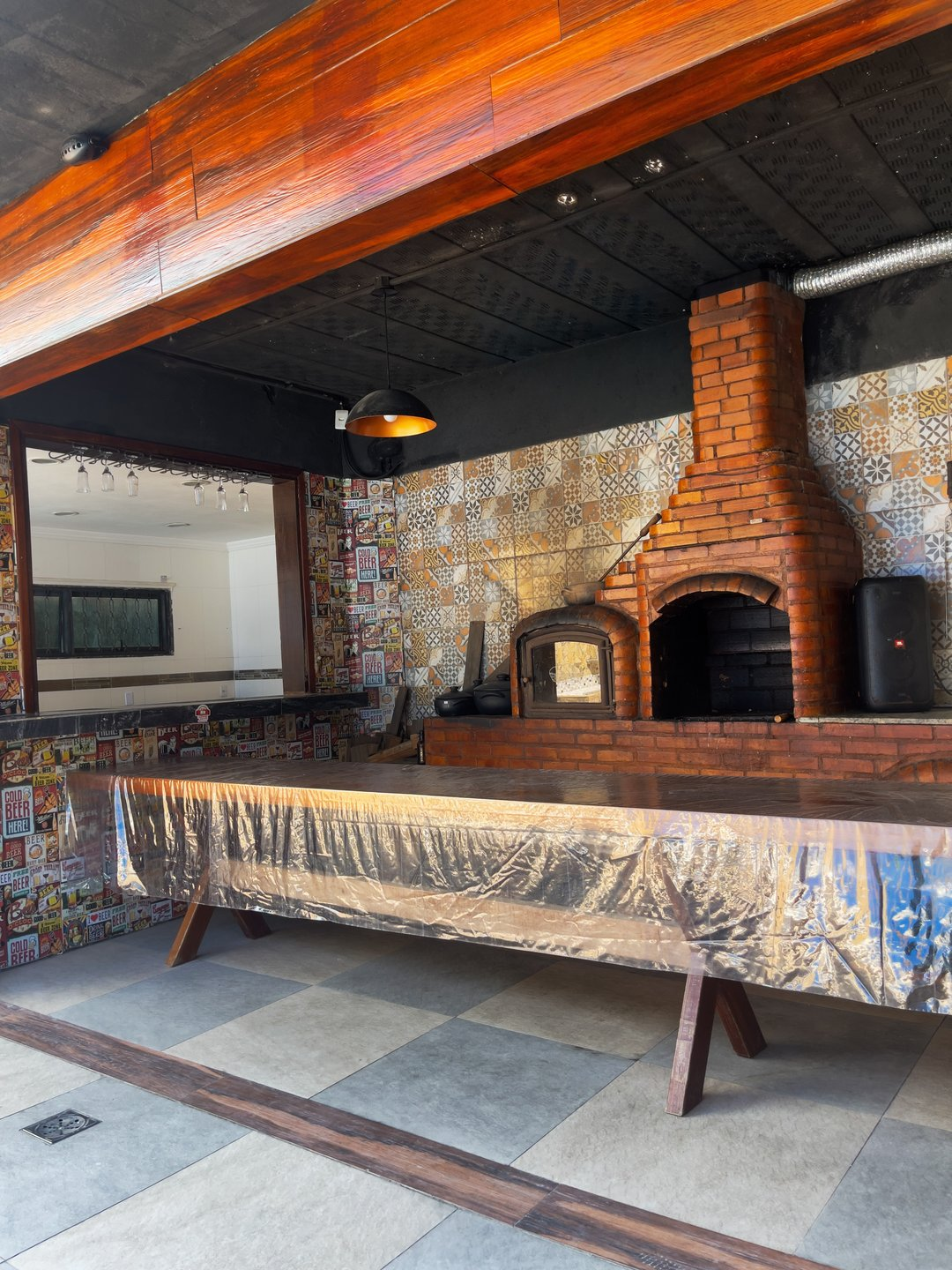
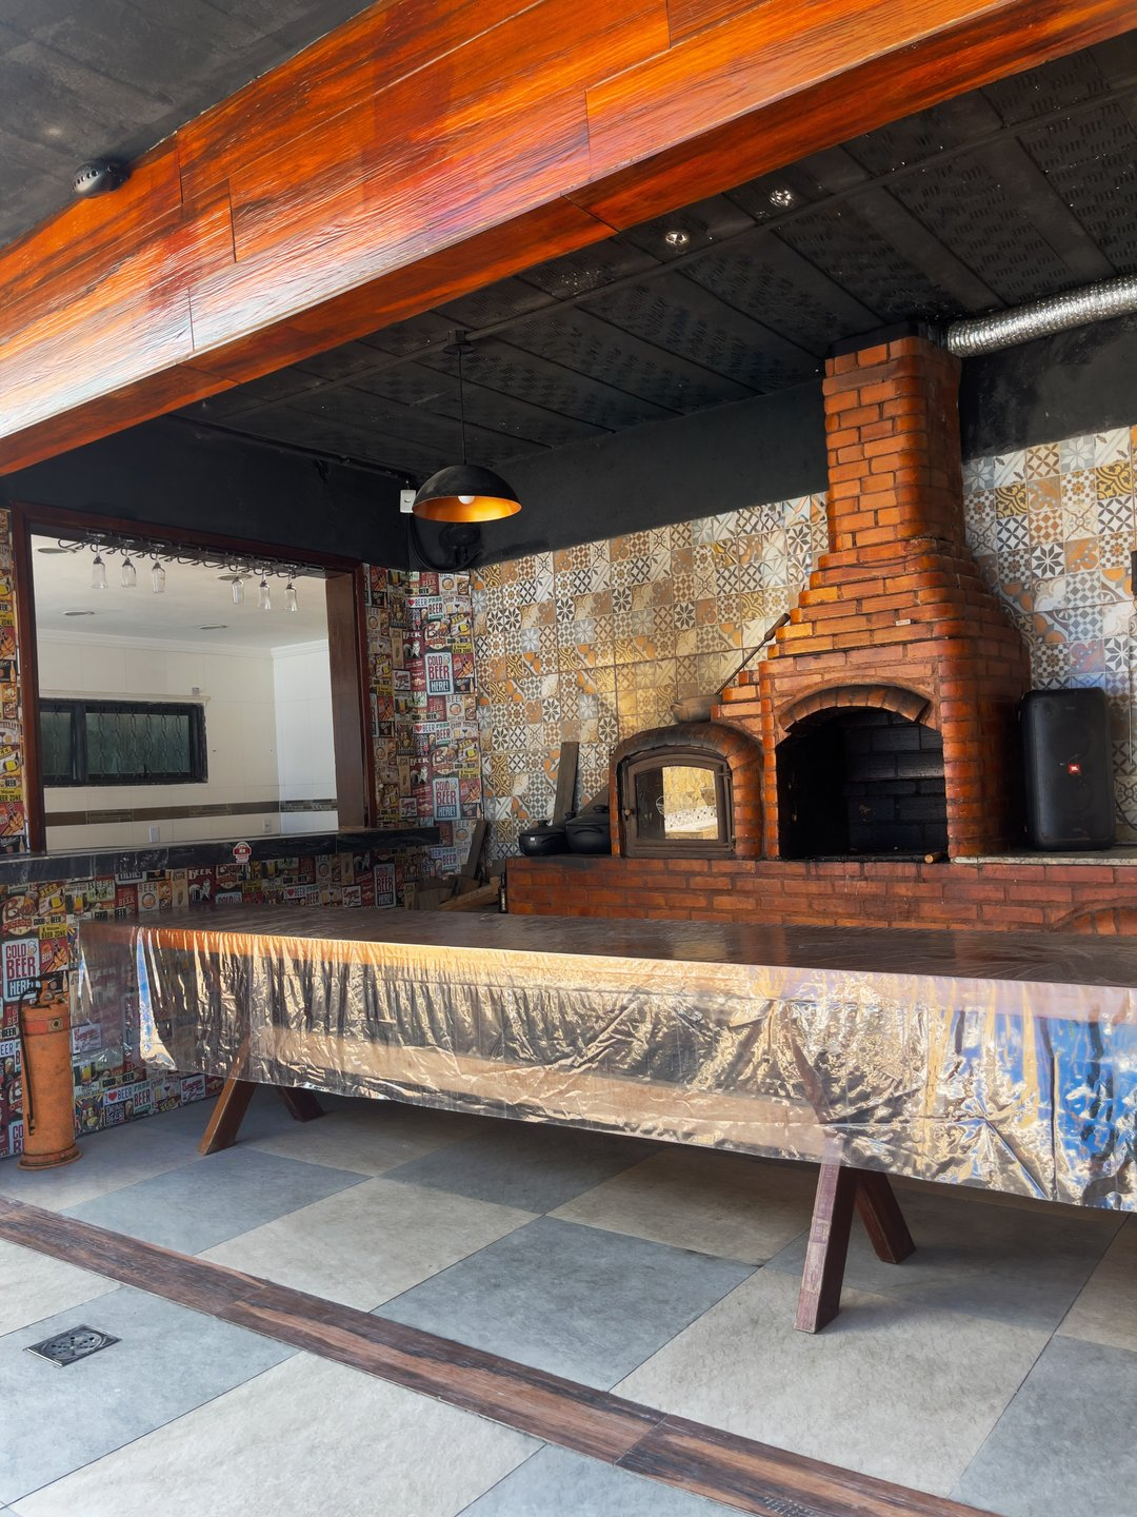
+ fire extinguisher (45, 1067)
